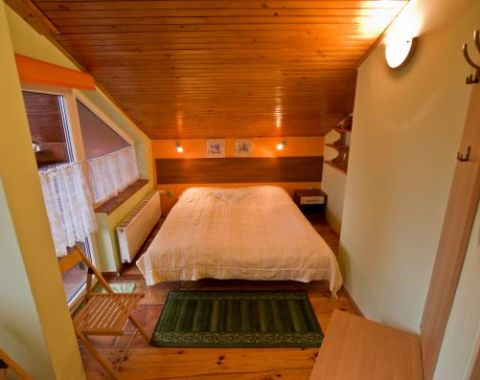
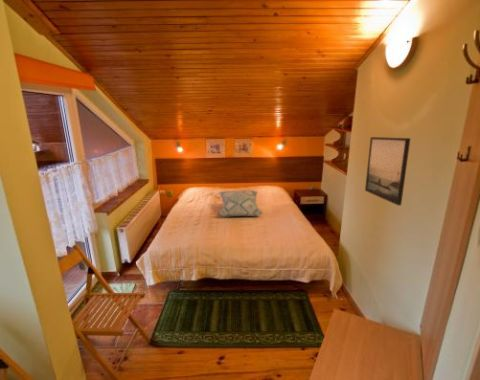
+ decorative pillow (239, 202)
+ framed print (384, 168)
